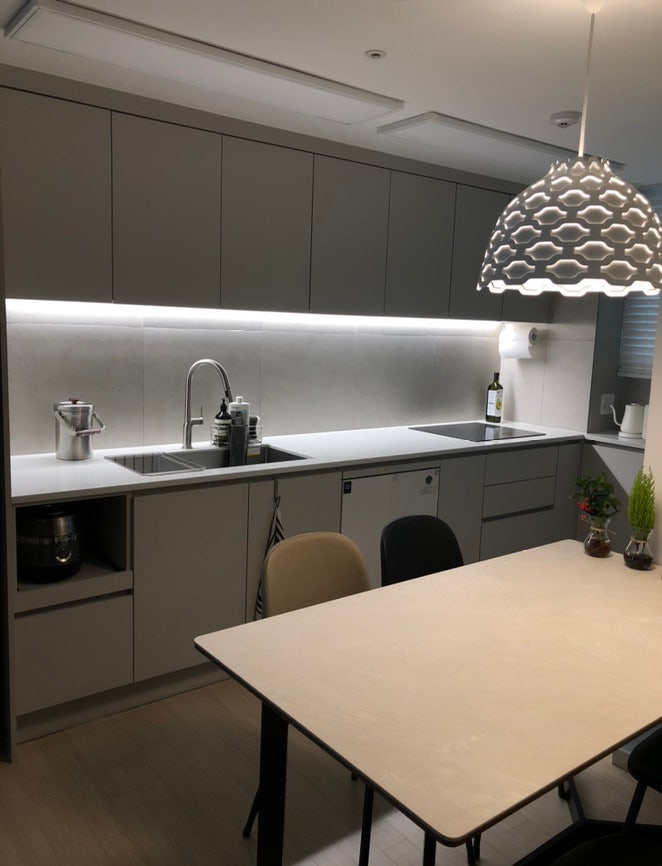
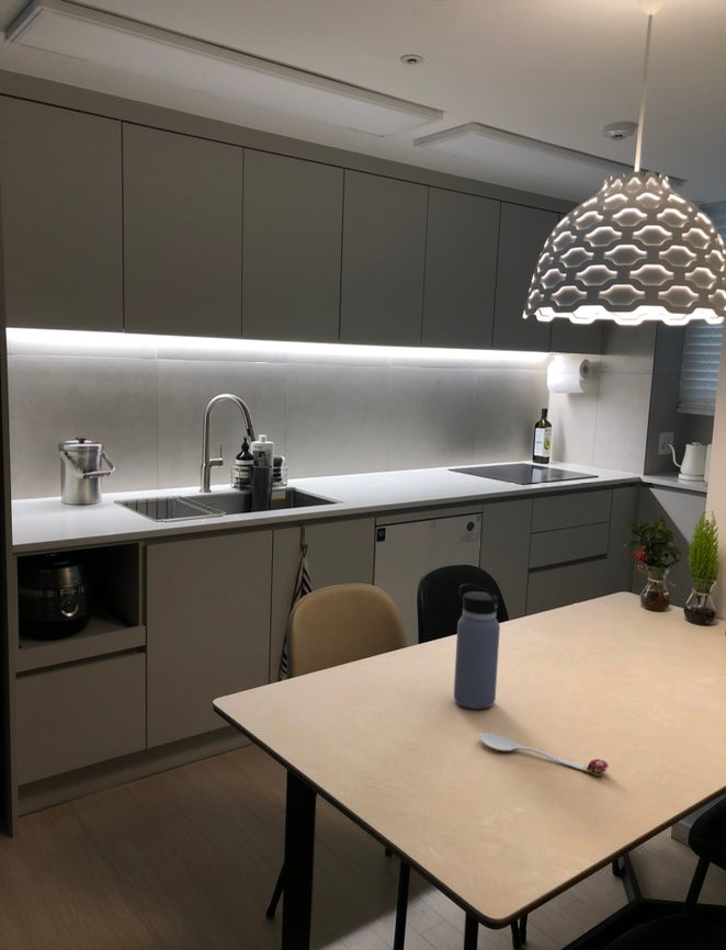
+ water bottle (476, 641)
+ spoon (541, 751)
